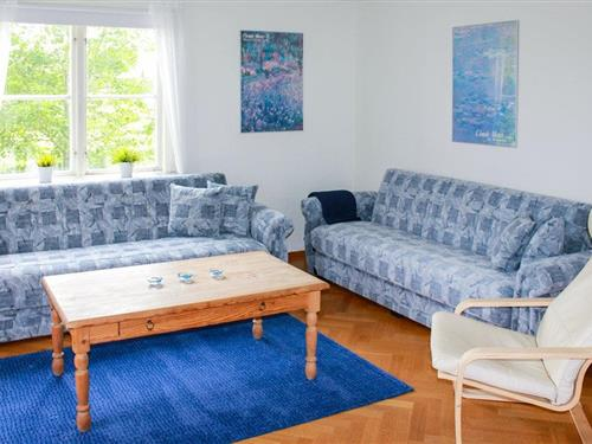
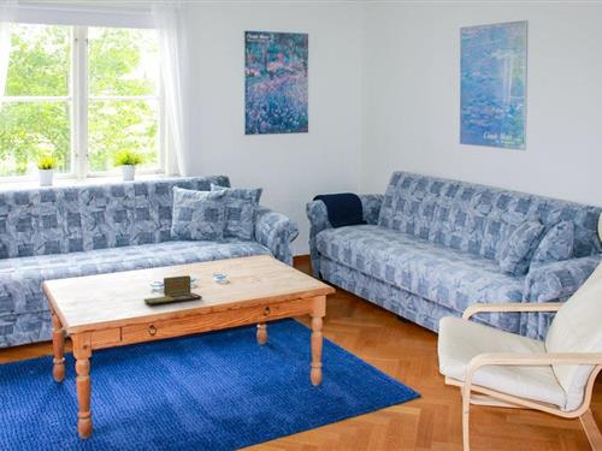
+ board game (170, 289)
